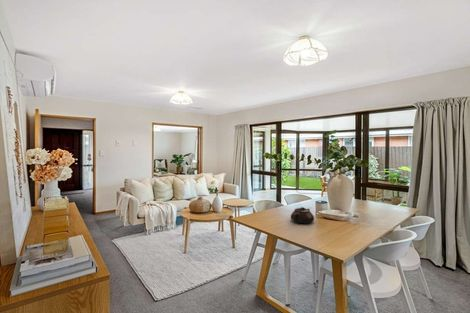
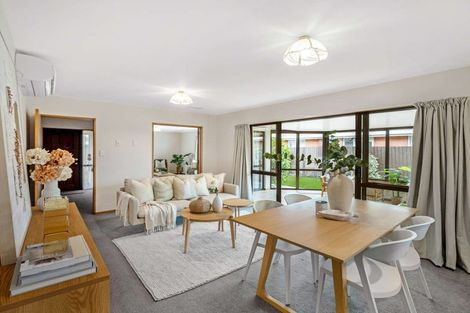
- teapot (301, 214)
